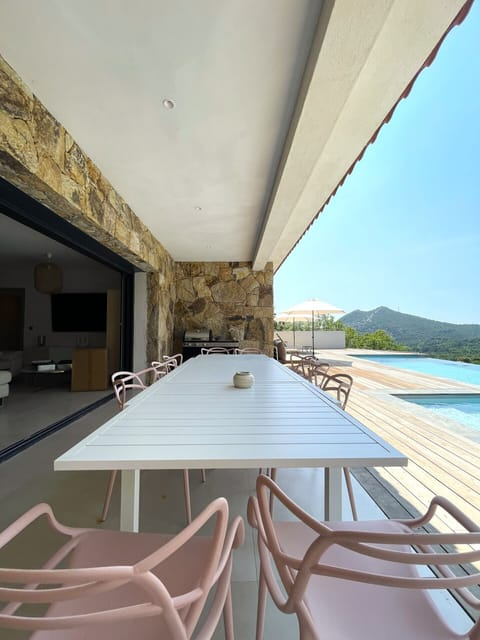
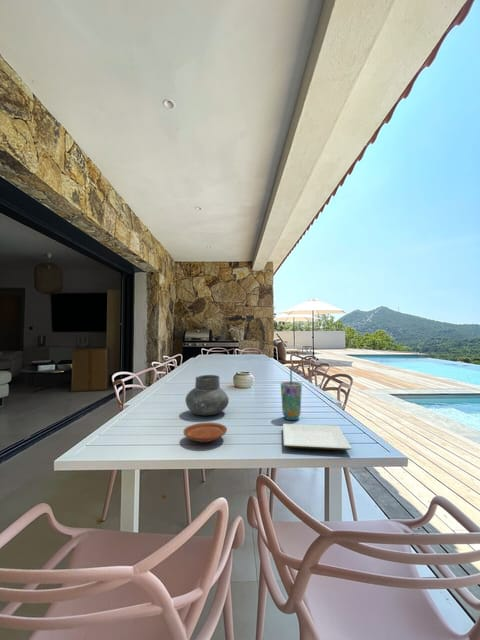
+ cup (291, 392)
+ plate (313, 437)
+ plate (205, 434)
+ vase (207, 394)
